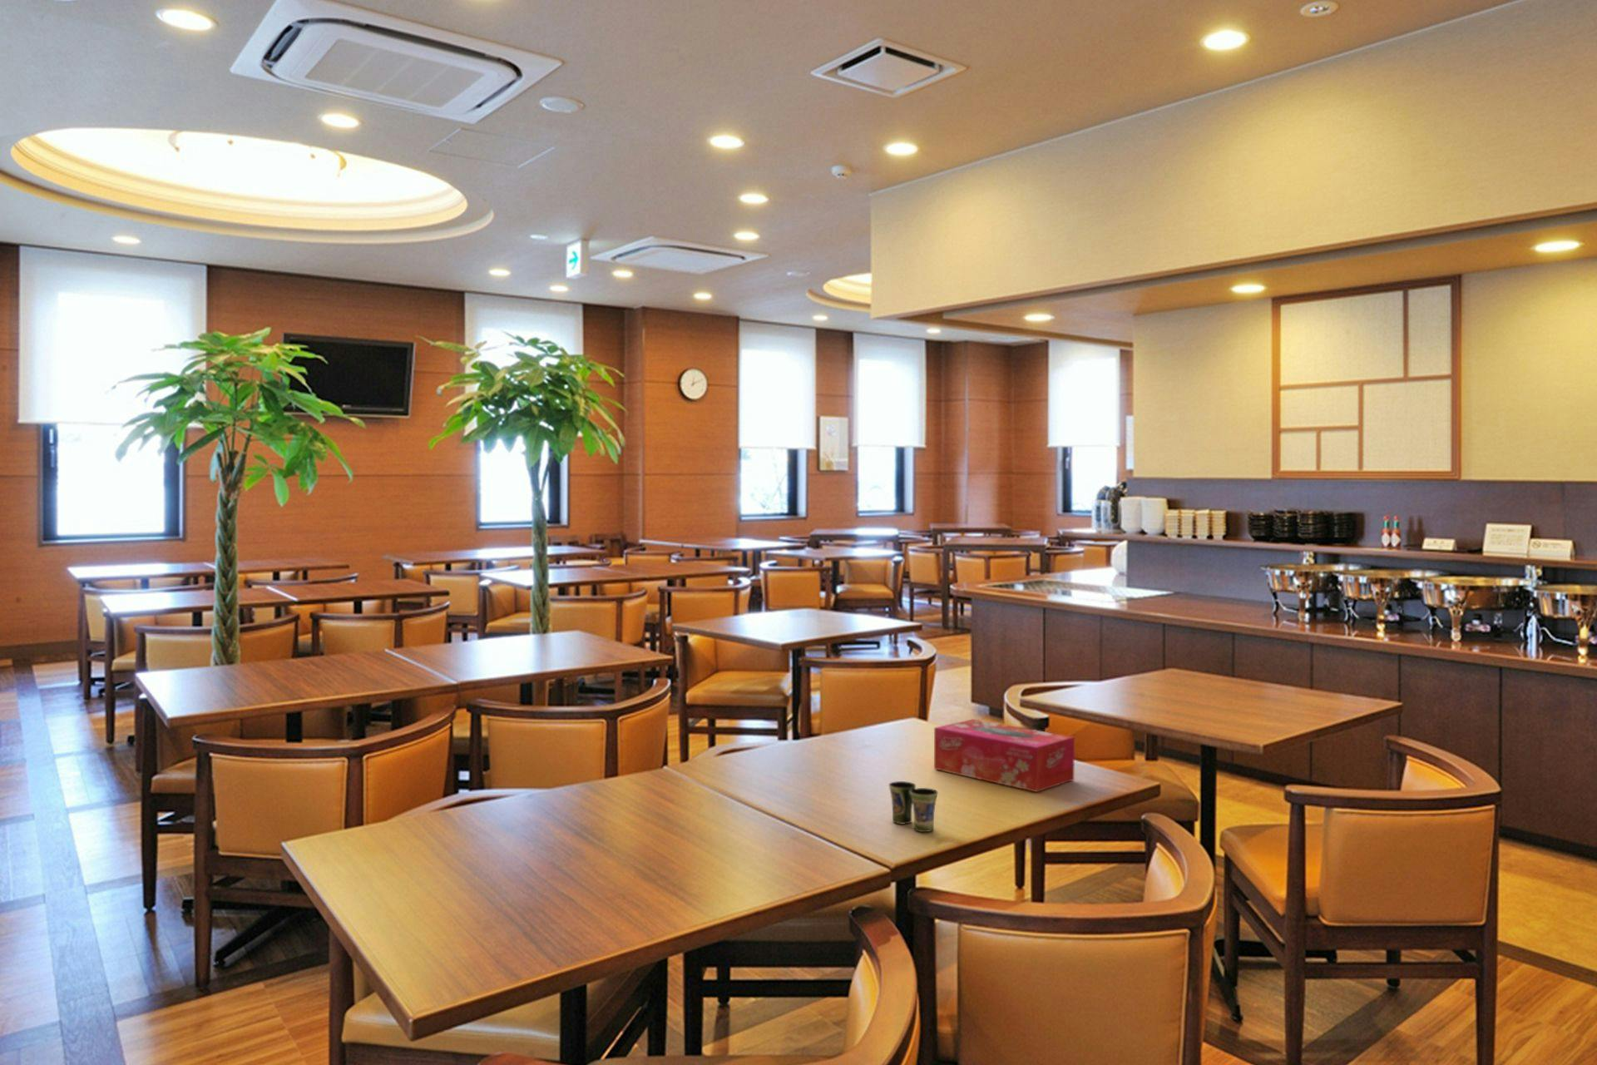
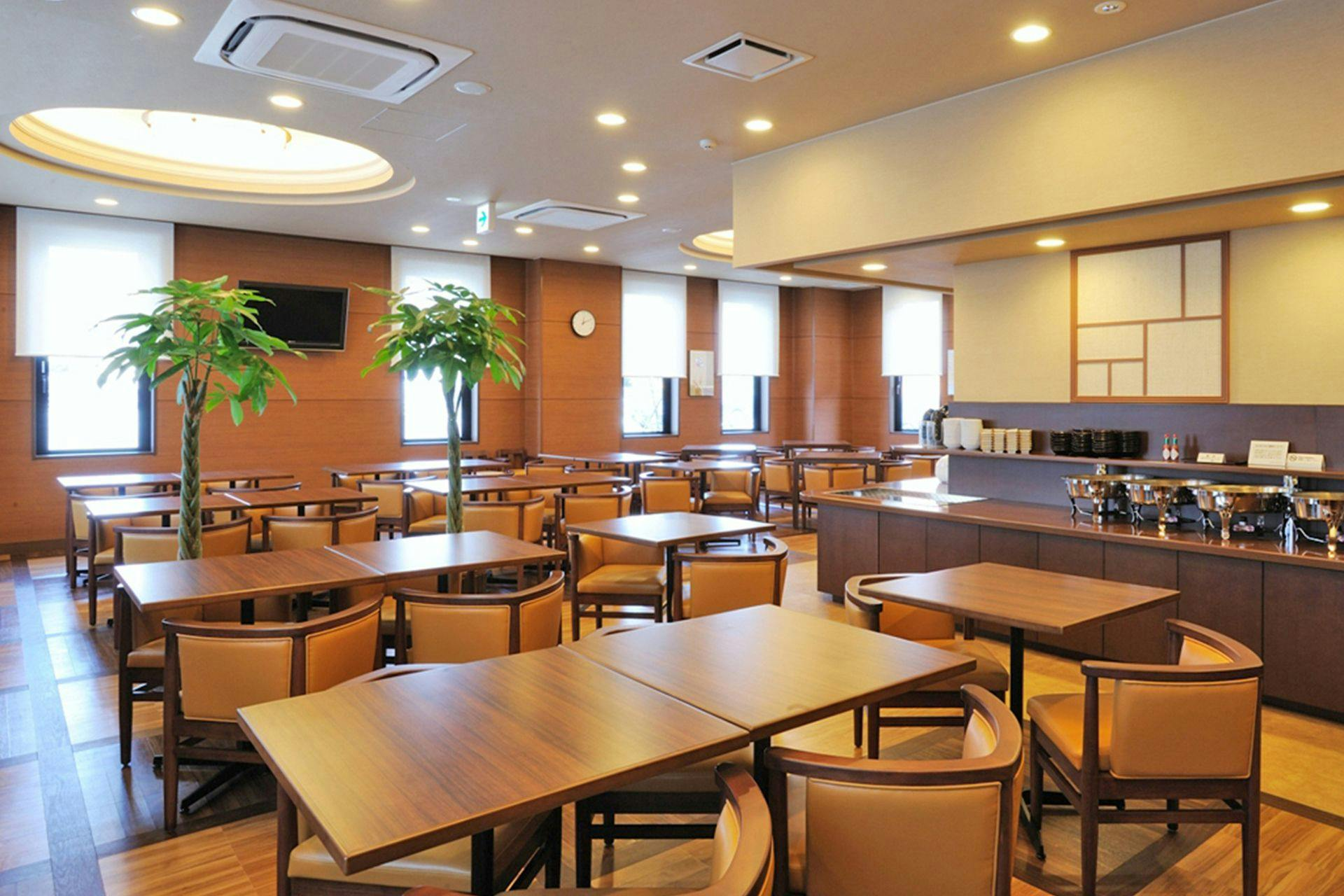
- cup (914, 806)
- tissue box (1003, 754)
